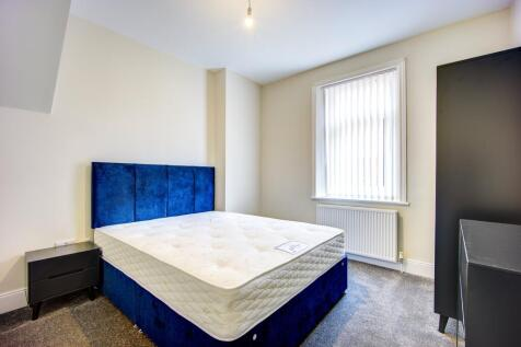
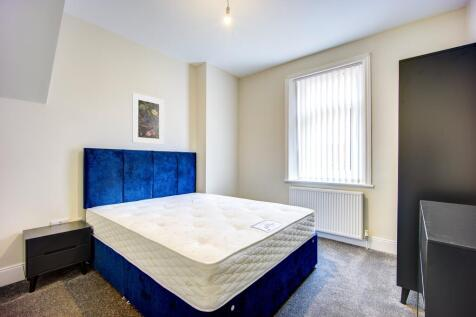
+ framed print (148, 120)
